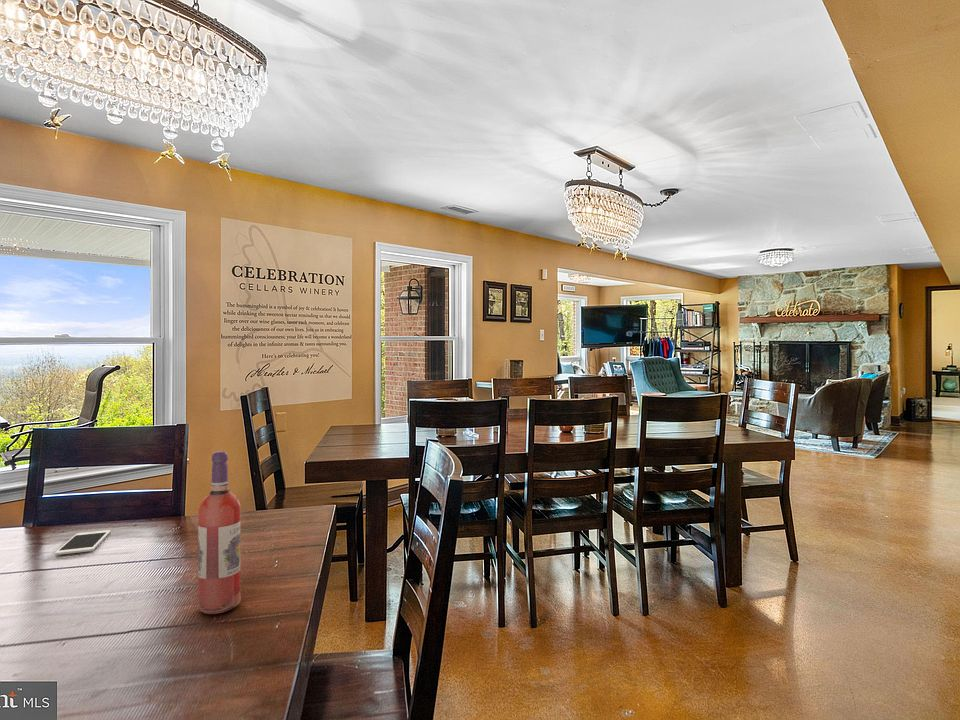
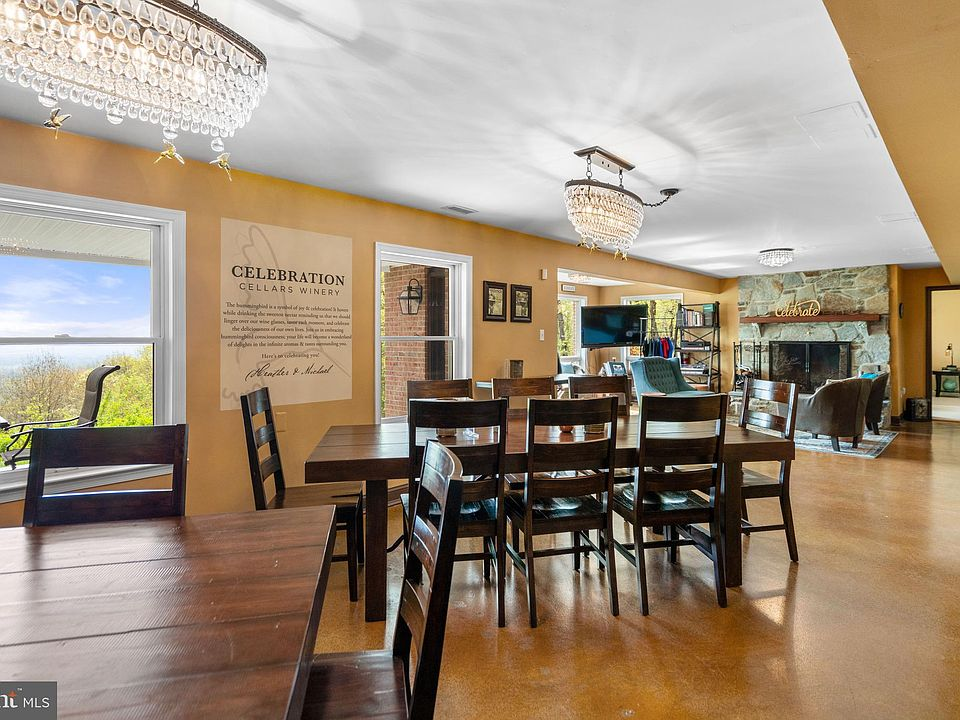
- wine bottle (219, 529)
- cell phone (84, 541)
